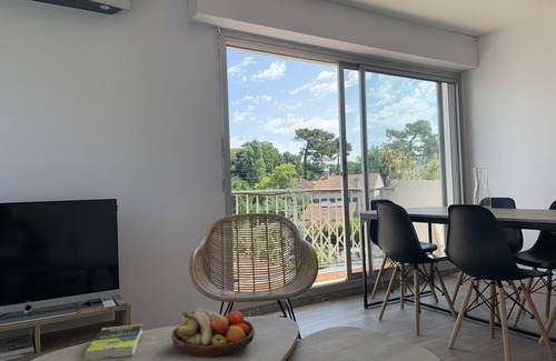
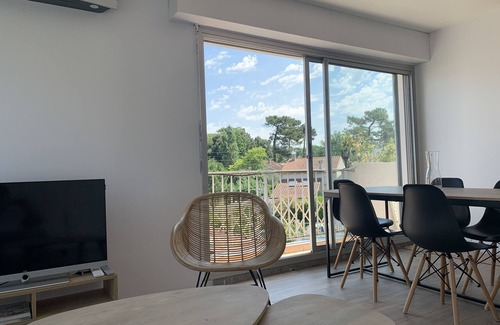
- book (116, 340)
- fruit bowl (214, 327)
